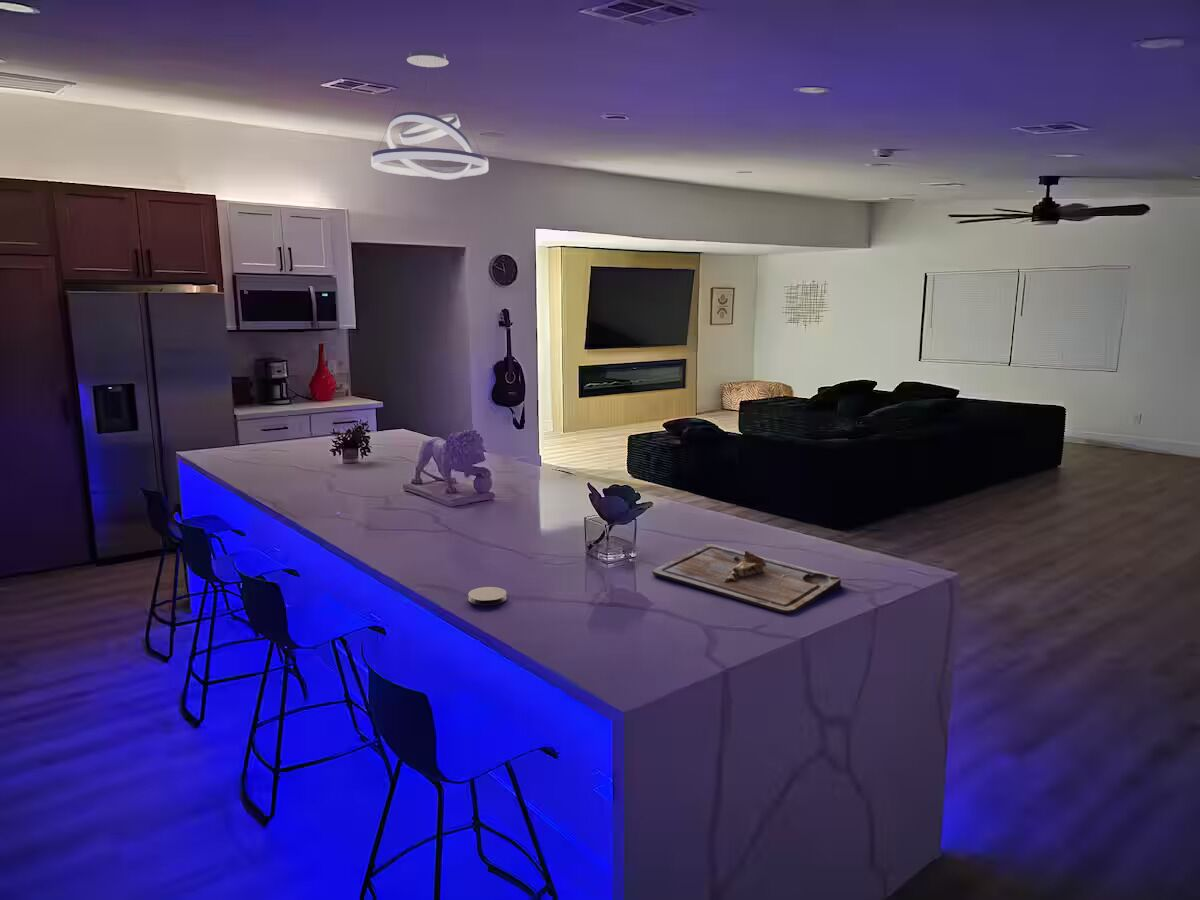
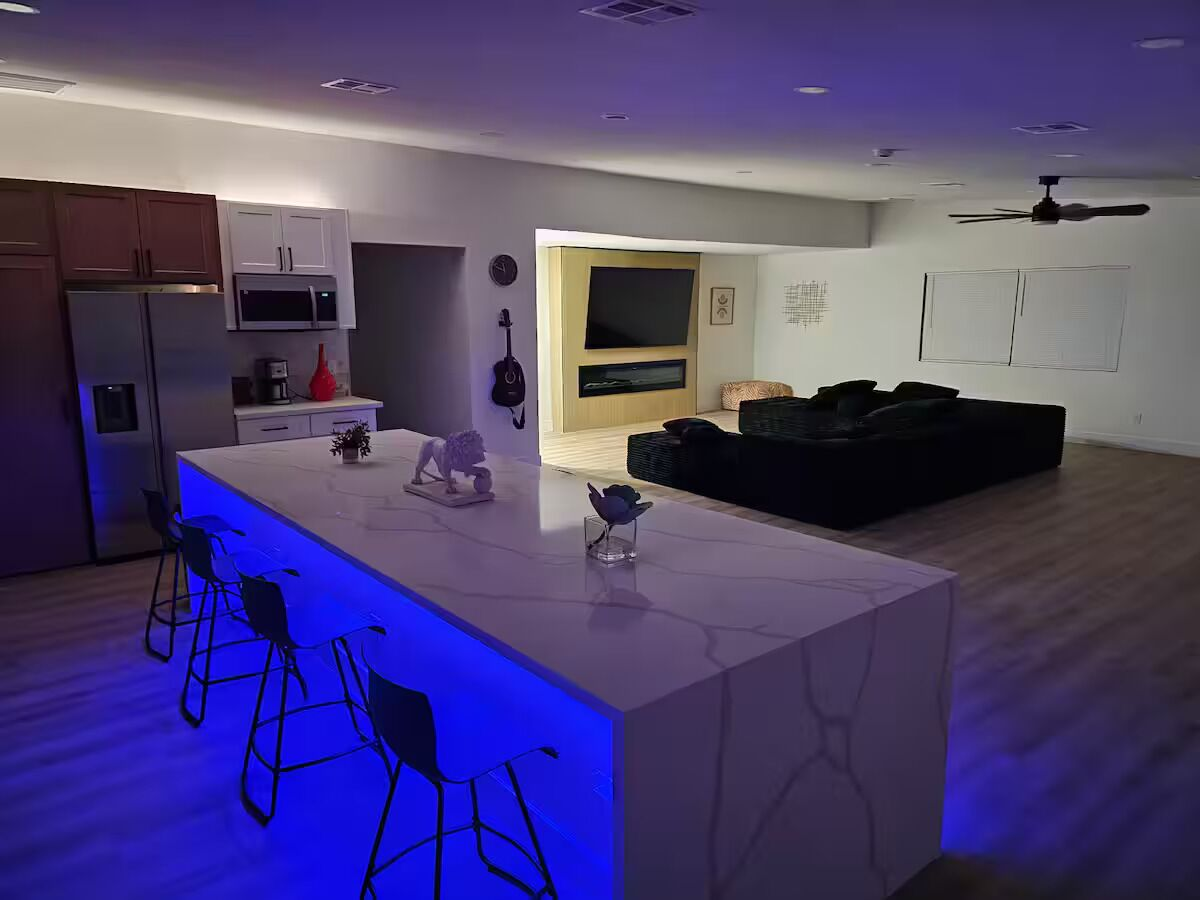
- coaster (487, 595)
- cutting board (745, 569)
- pendant light (429, 115)
